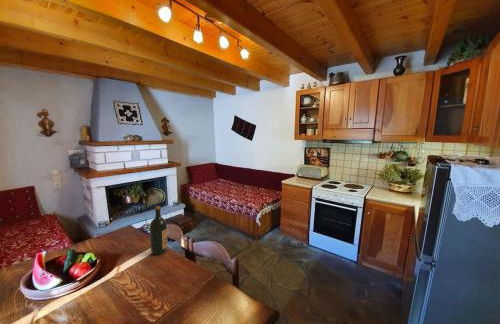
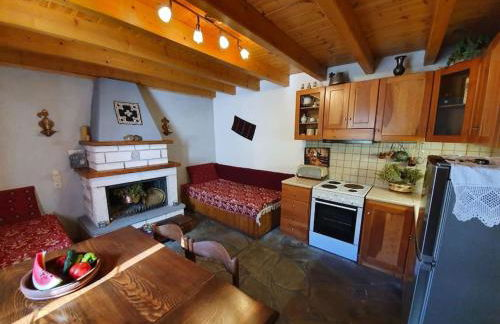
- wine bottle (158, 229)
